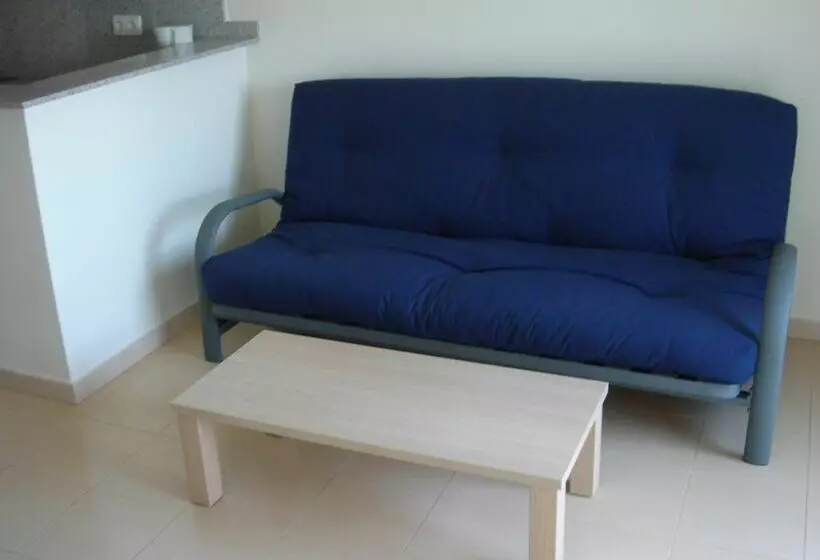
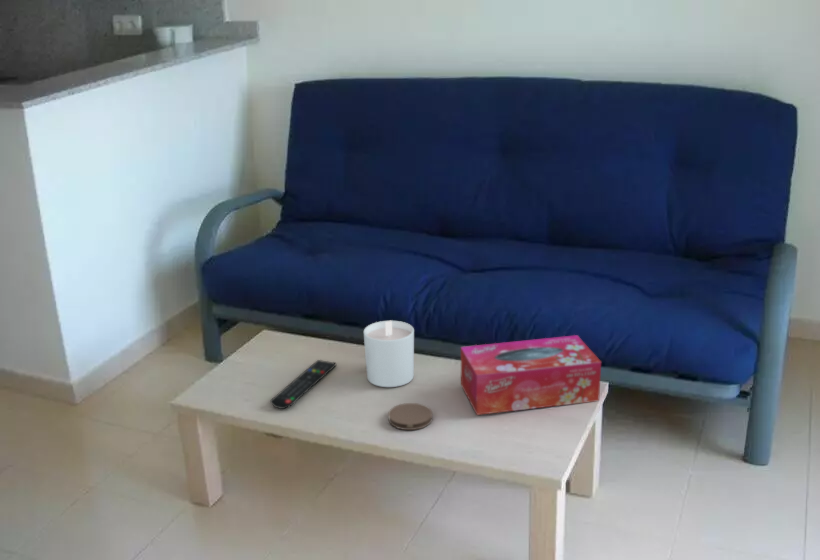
+ tissue box (528, 373)
+ candle (389, 349)
+ remote control (304, 383)
+ coaster (410, 416)
